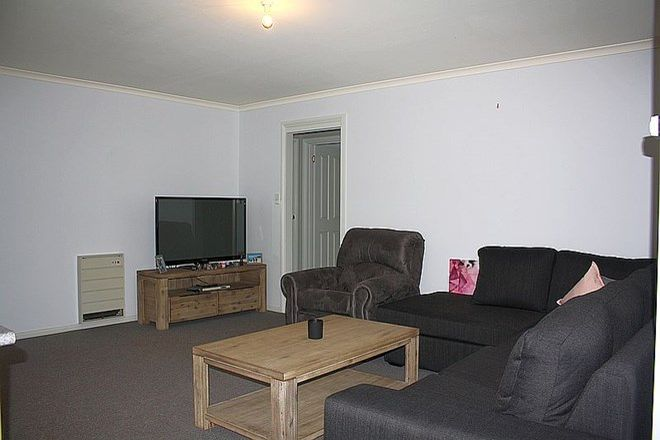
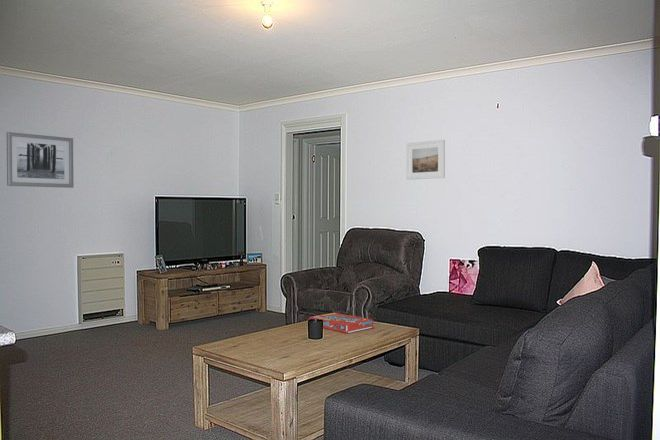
+ snack box (340, 322)
+ wall art (41, 161)
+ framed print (425, 160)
